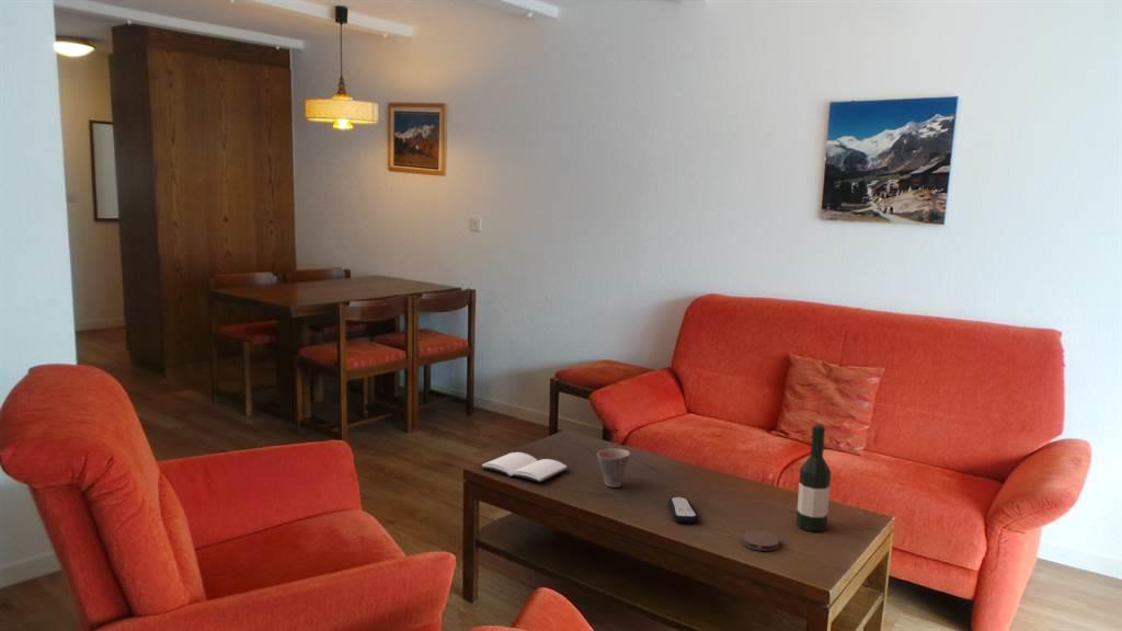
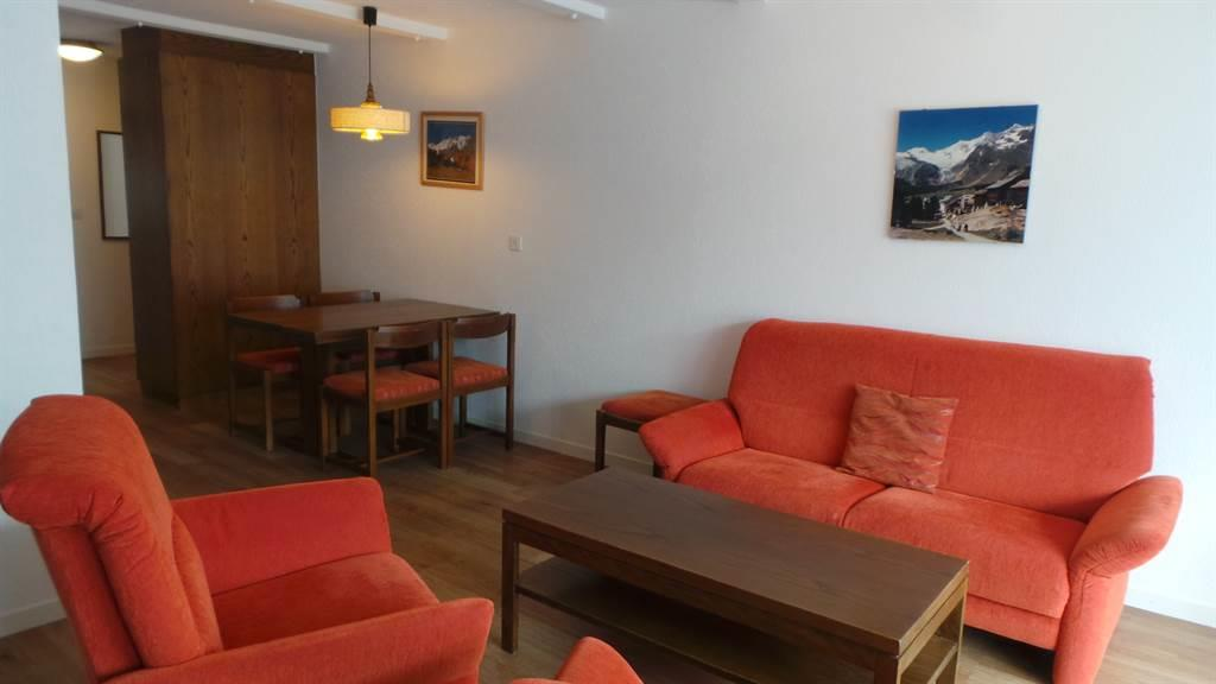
- coaster (759, 540)
- cup (612, 468)
- wine bottle (814, 475)
- remote control (682, 508)
- book (524, 466)
